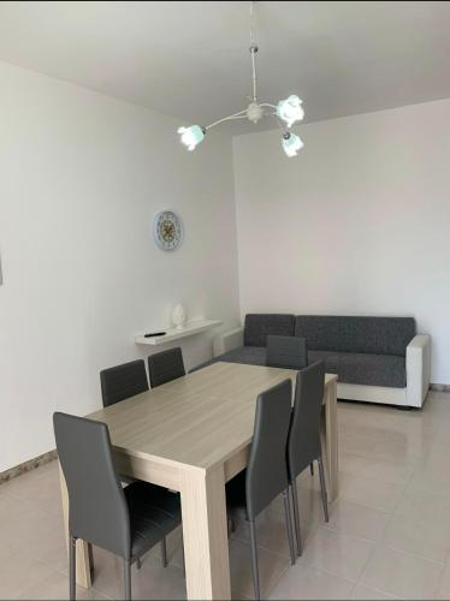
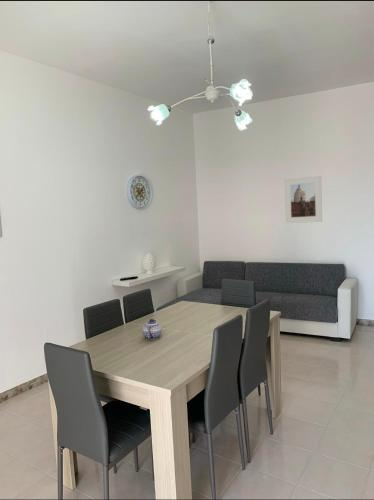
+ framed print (303, 200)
+ teapot (151, 328)
